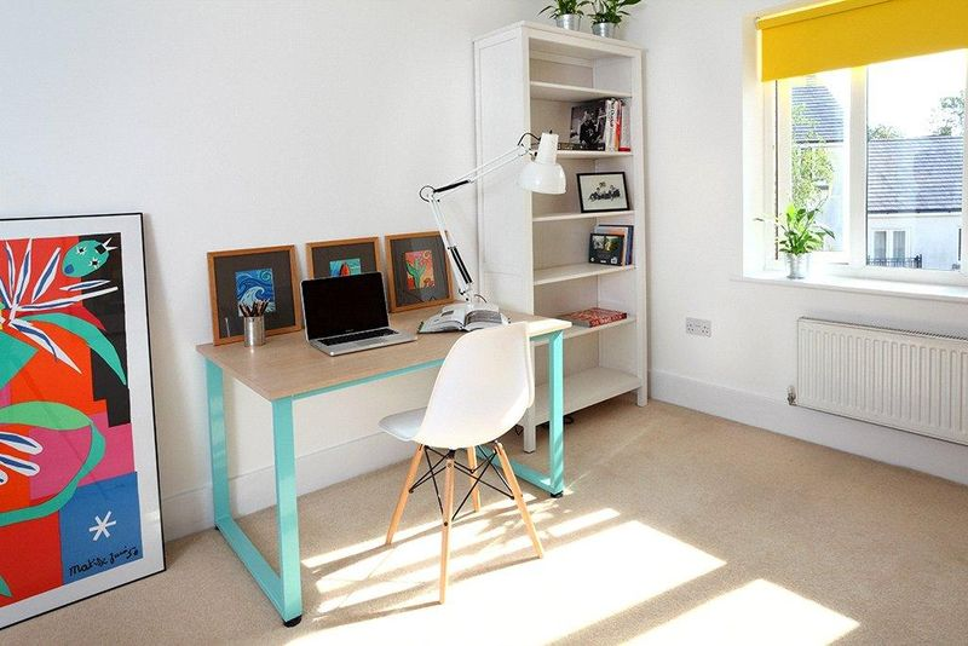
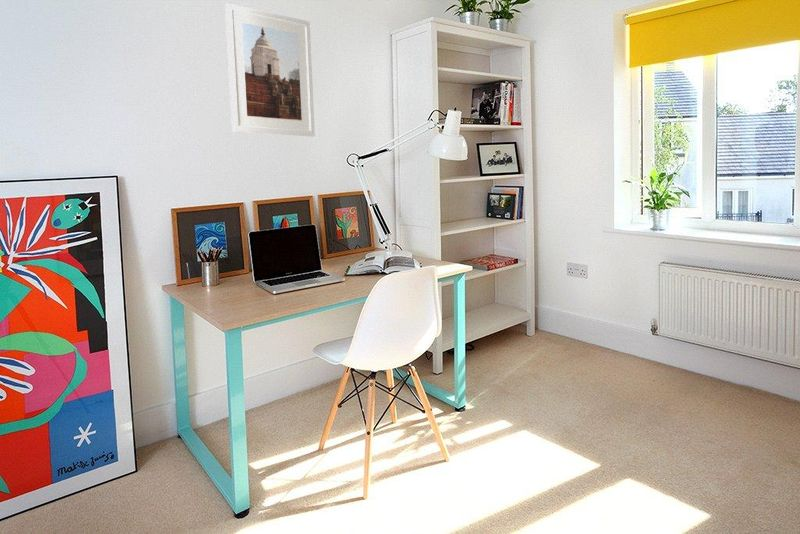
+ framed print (272, 74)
